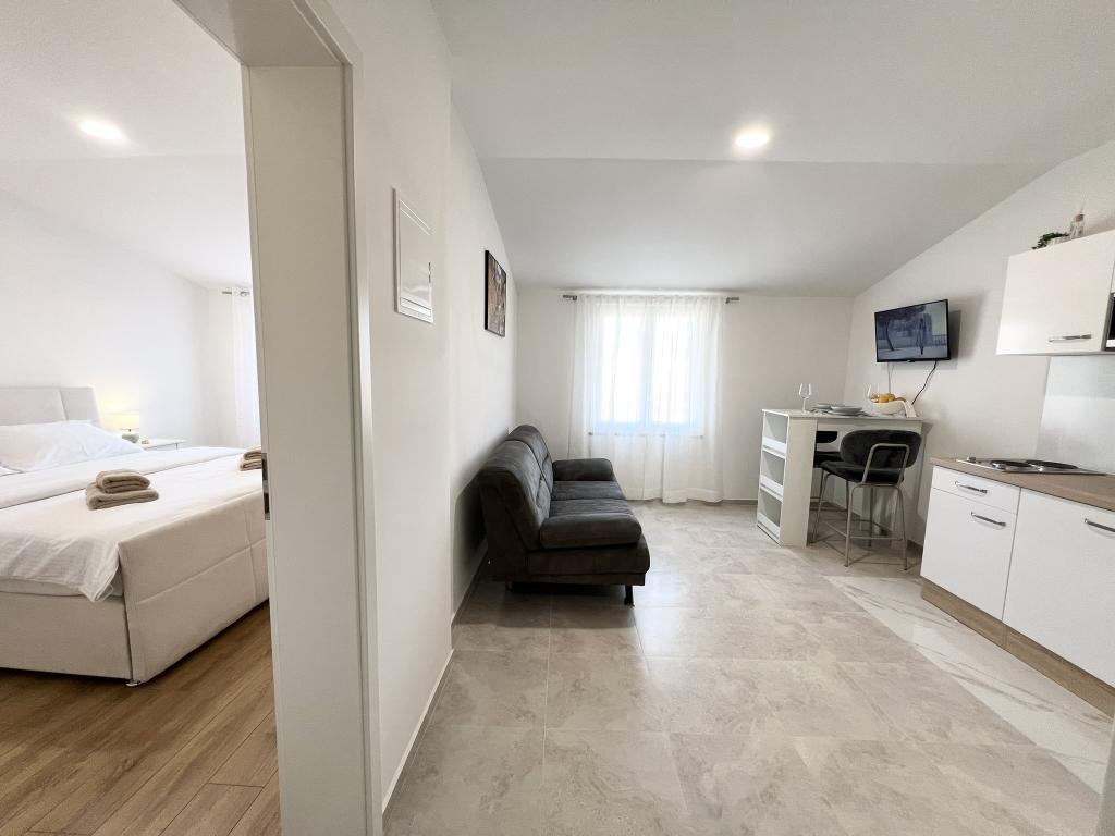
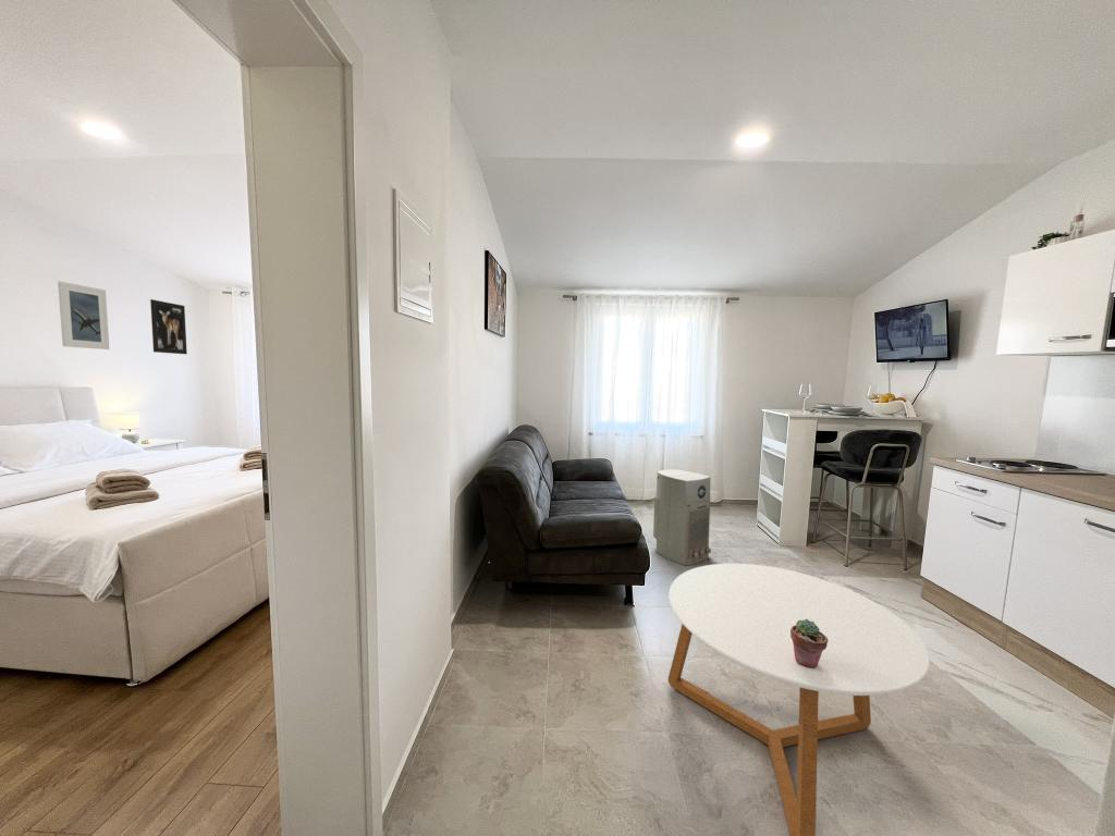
+ coffee table (782, 678)
+ air purifier (681, 514)
+ potted succulent (808, 640)
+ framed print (85, 317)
+ wall art (169, 328)
